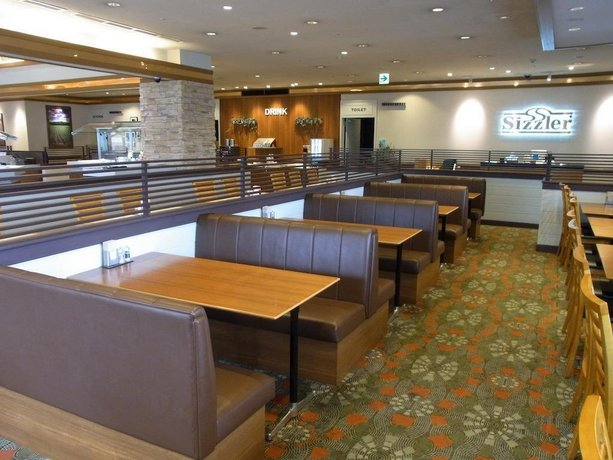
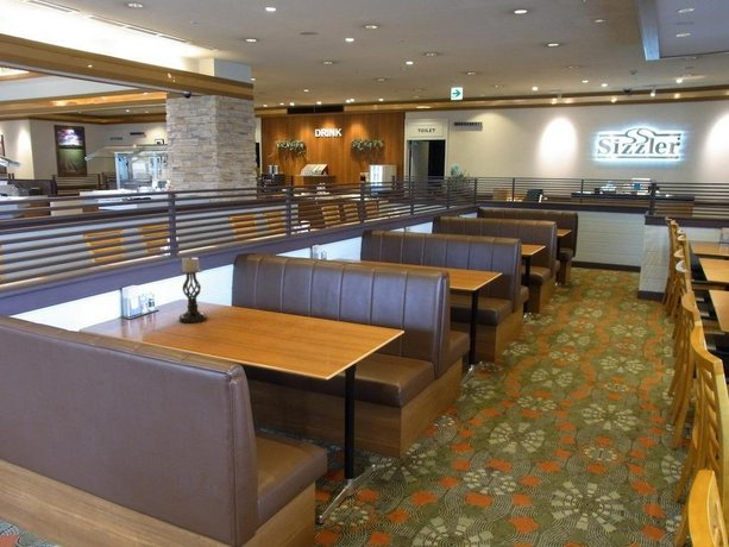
+ candle holder (191, 287)
